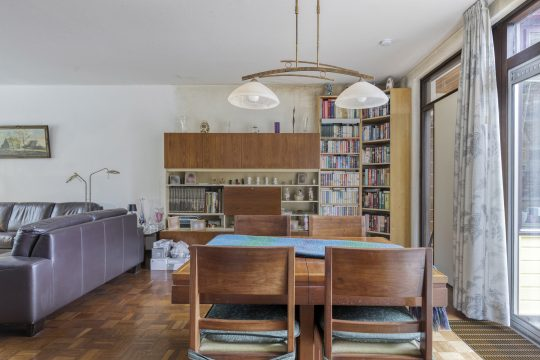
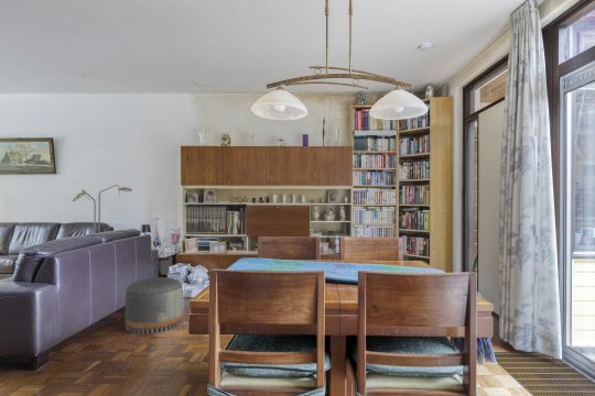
+ pouf (154, 300)
